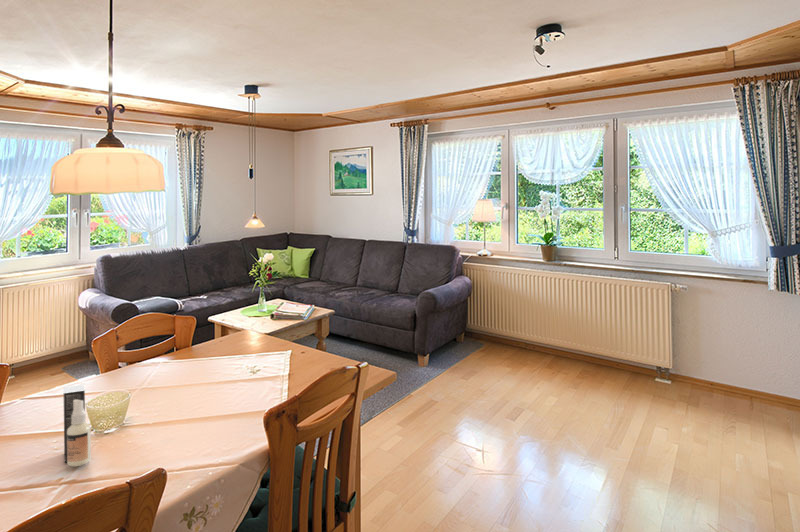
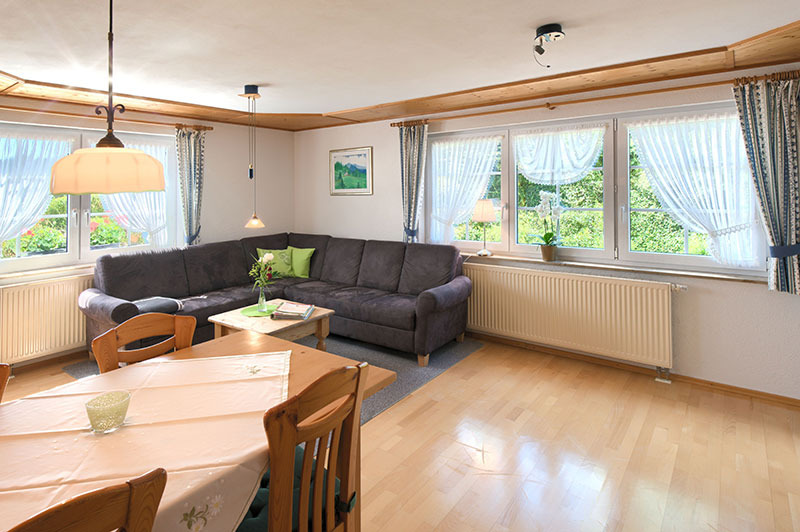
- spray bottle (76, 424)
